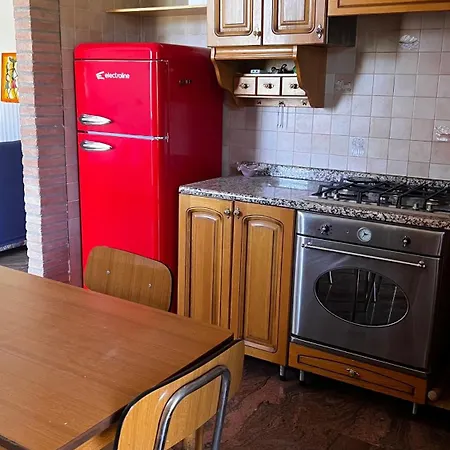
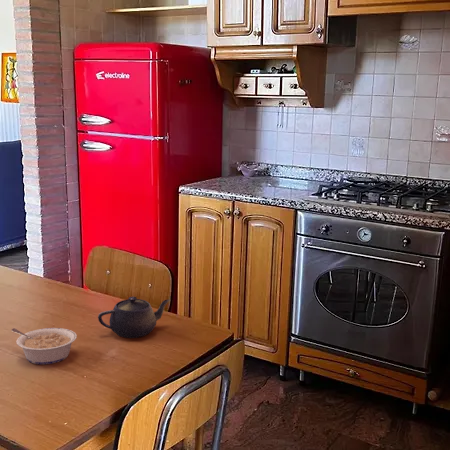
+ legume (44, 345)
+ teapot (135, 314)
